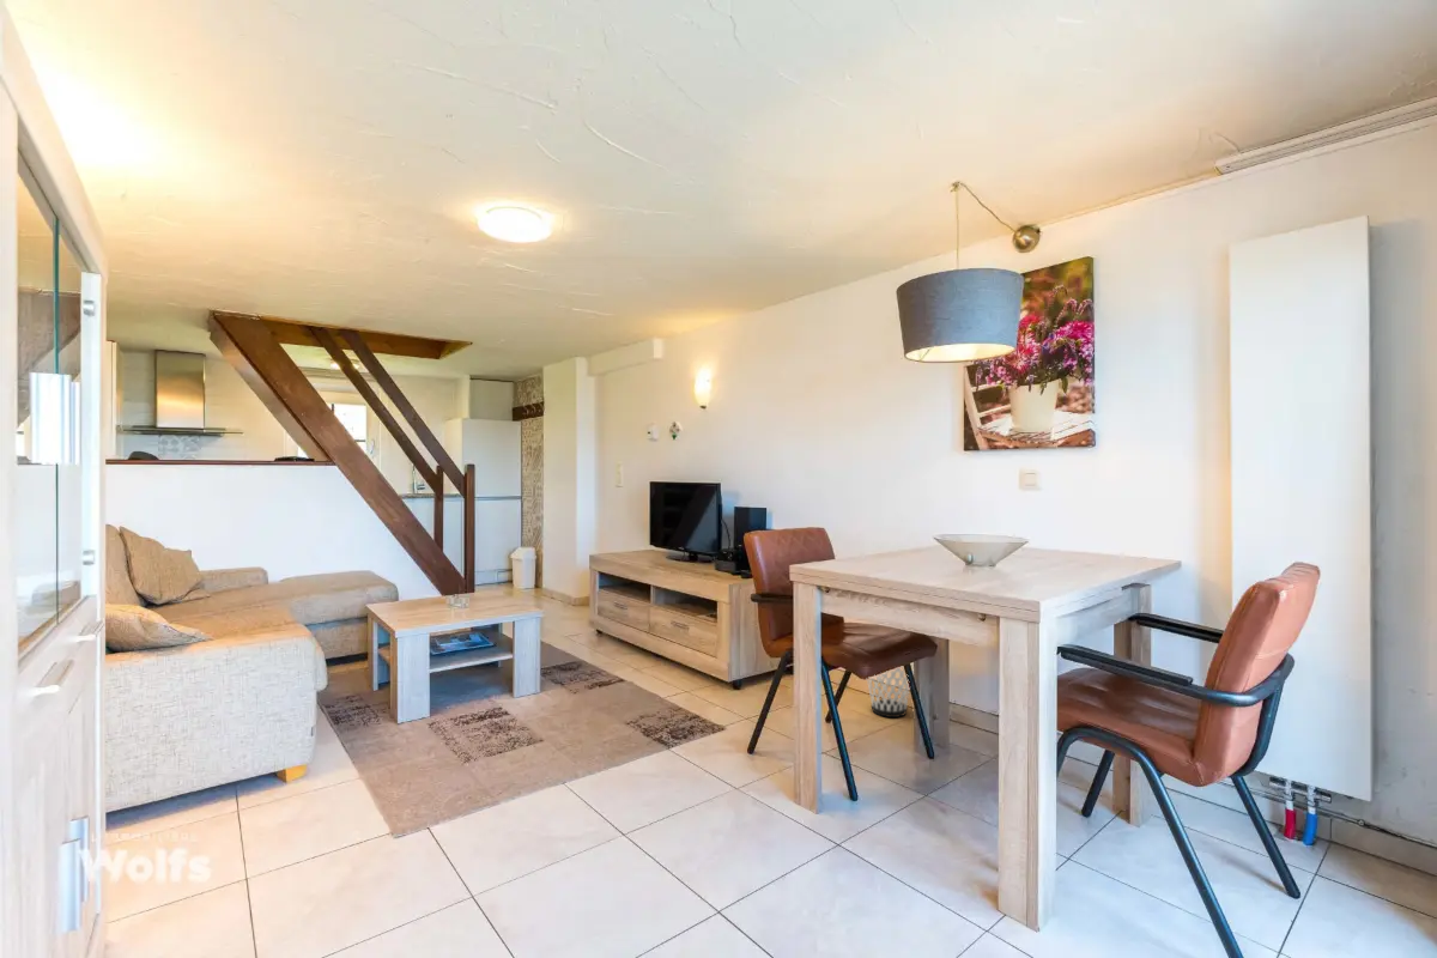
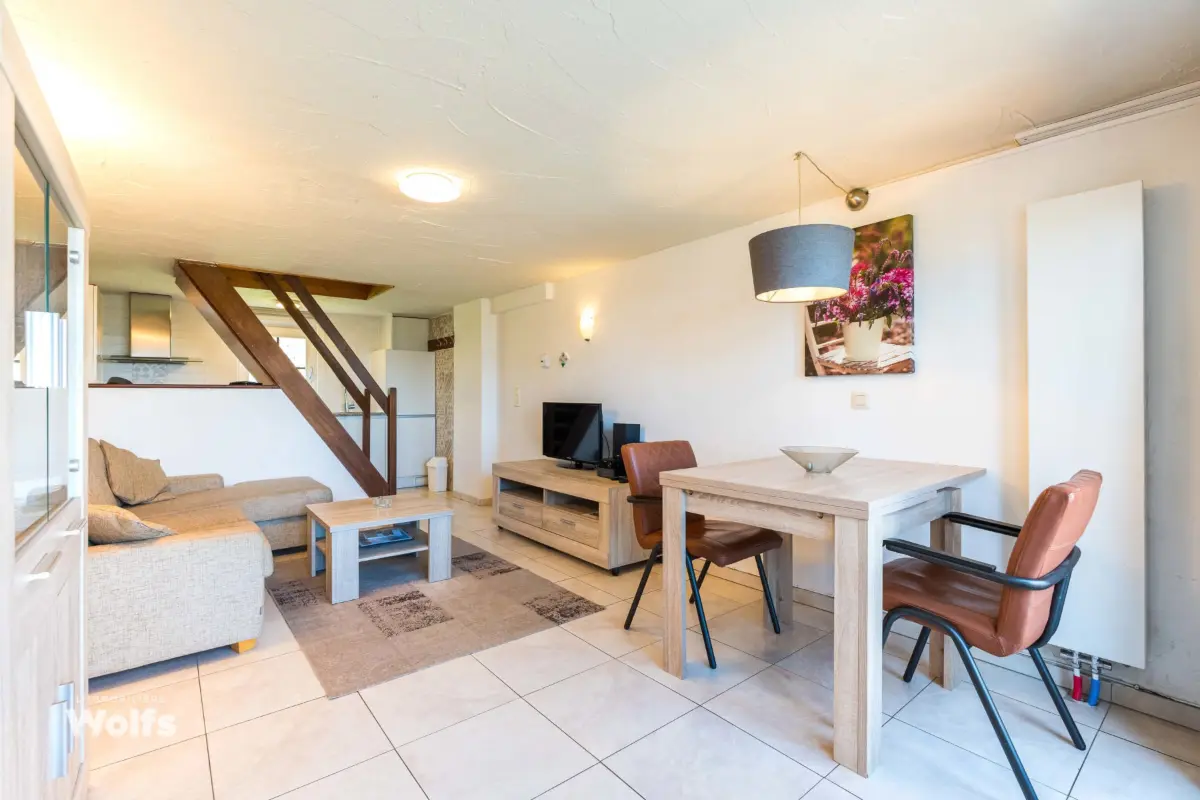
- wastebasket (889, 681)
